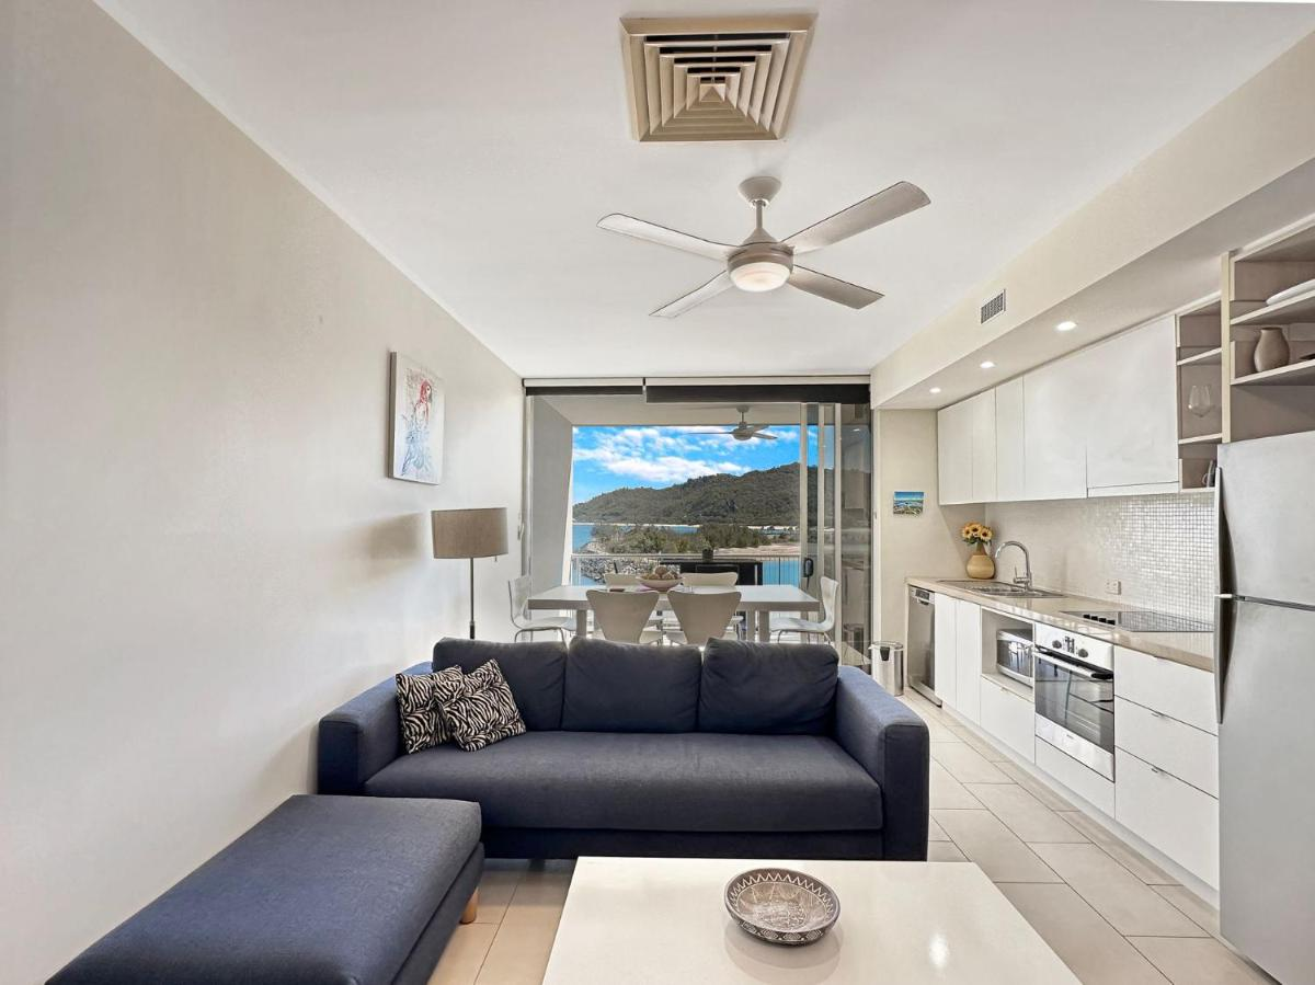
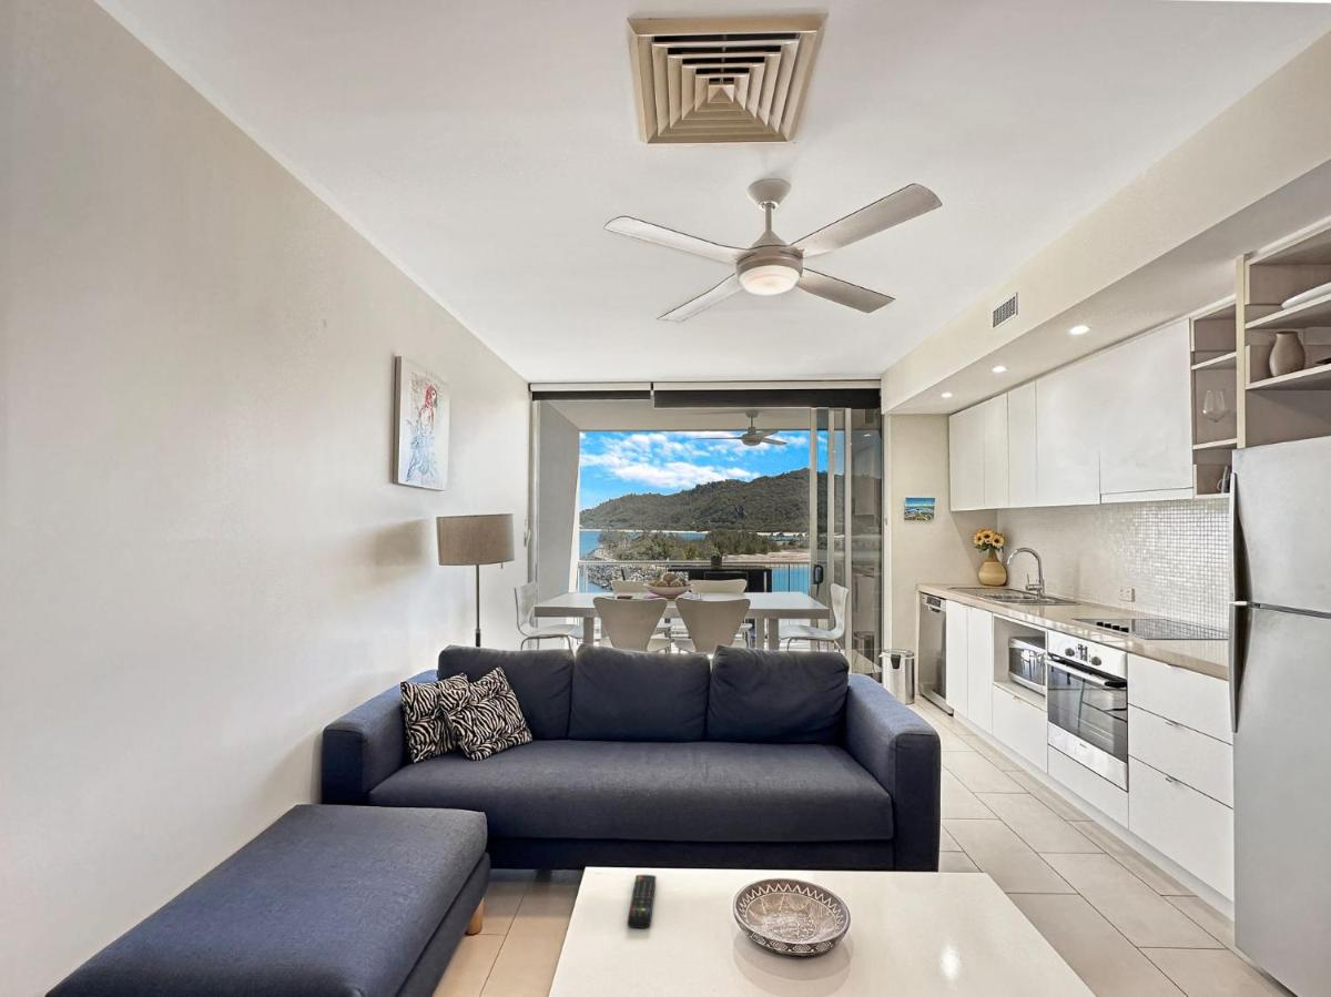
+ remote control (642, 899)
